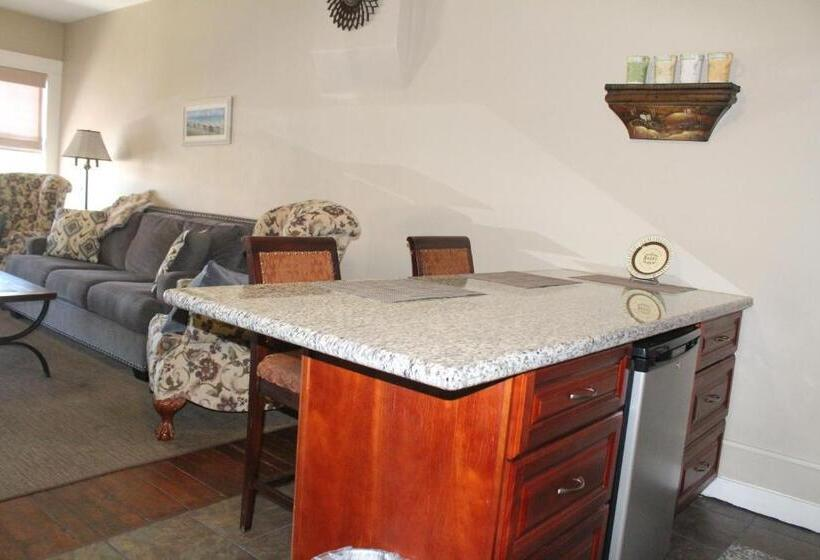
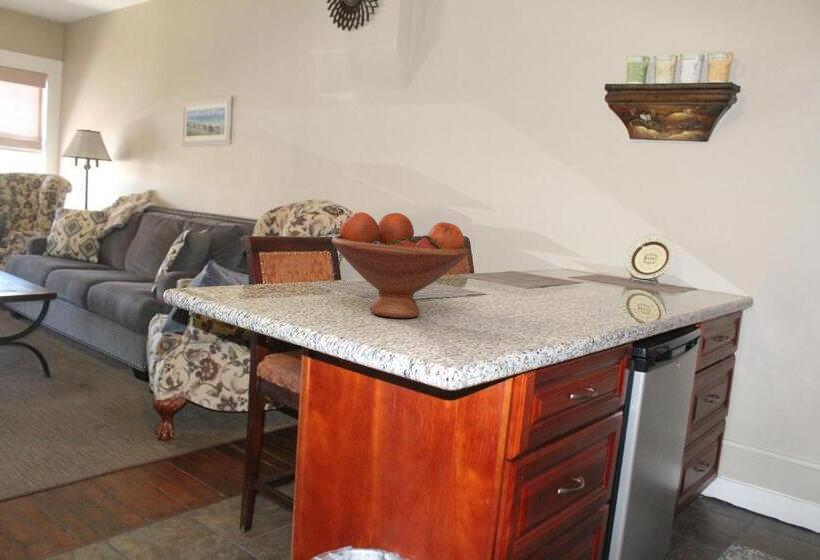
+ fruit bowl (398, 264)
